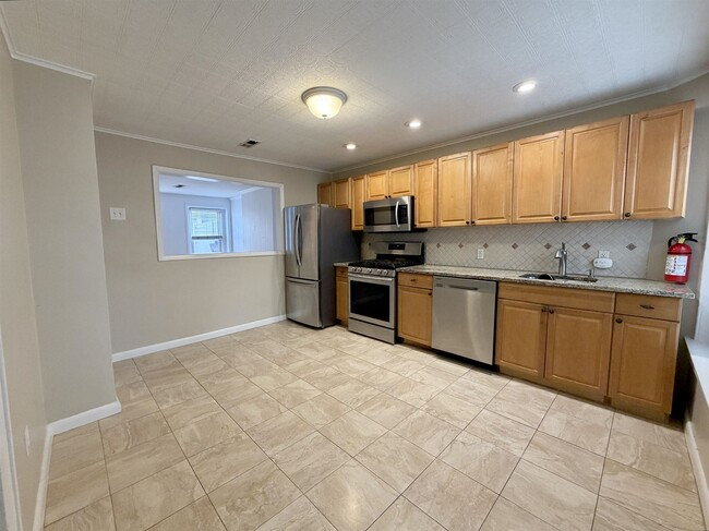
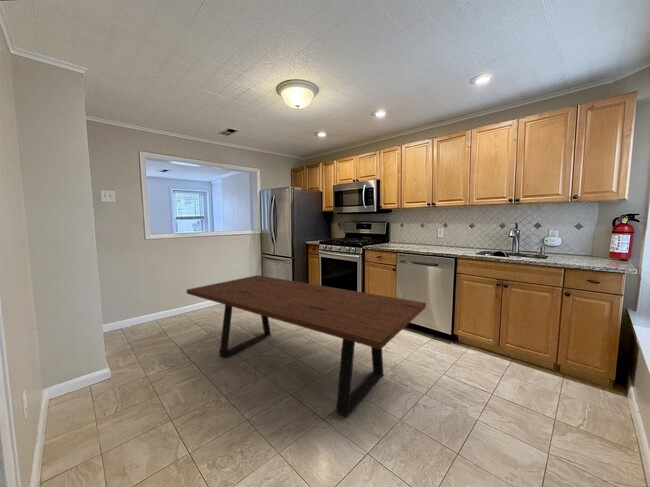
+ dining table (297, 325)
